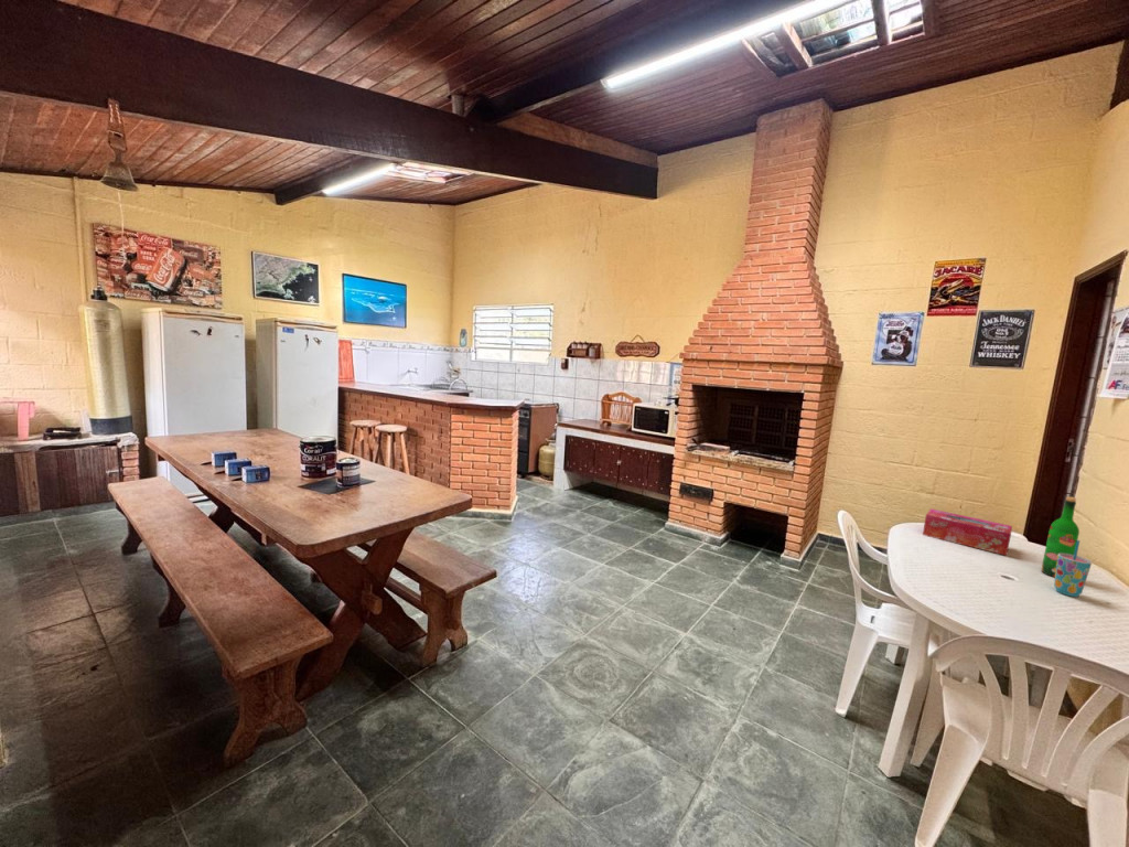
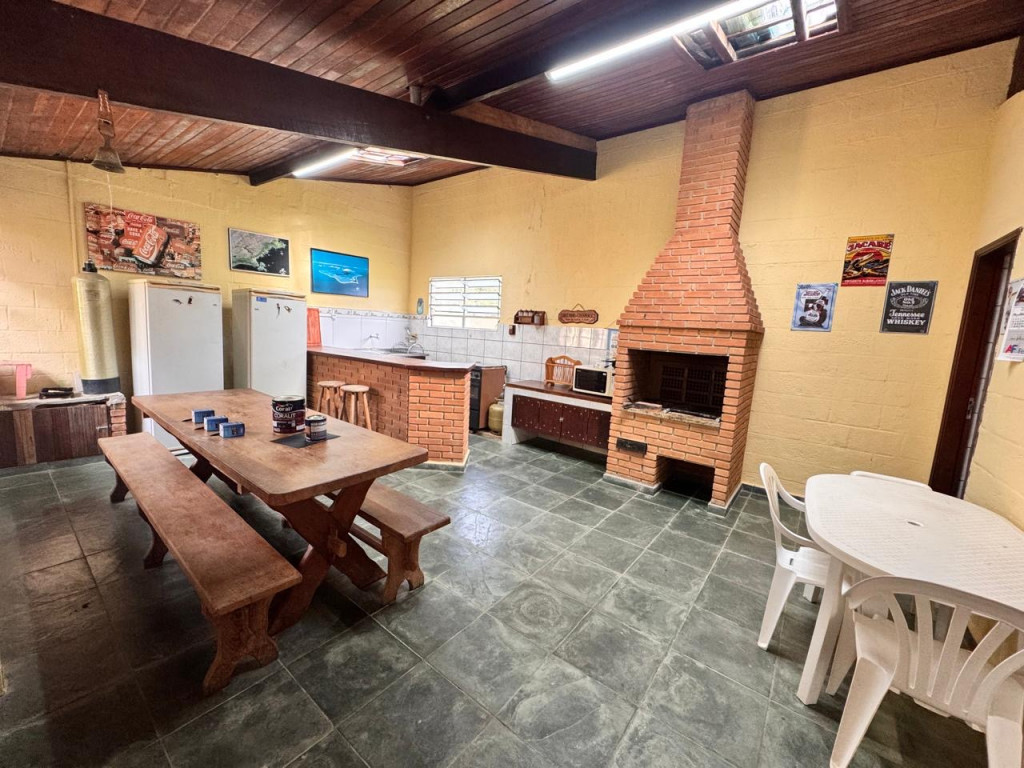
- cup (1072, 567)
- wine bottle (1063, 536)
- tissue box (966, 530)
